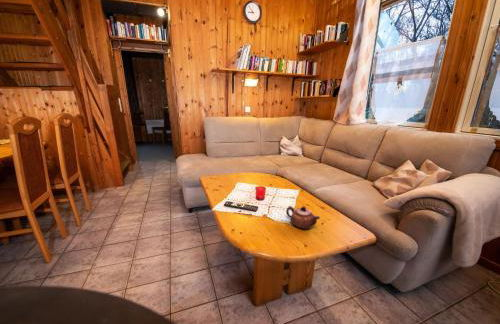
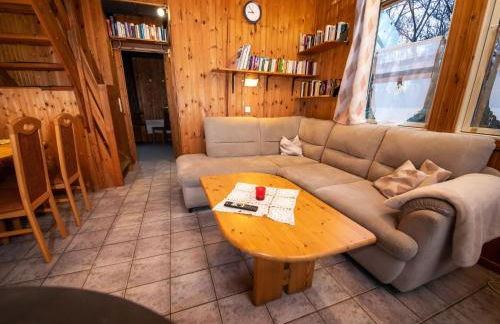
- teapot (302, 215)
